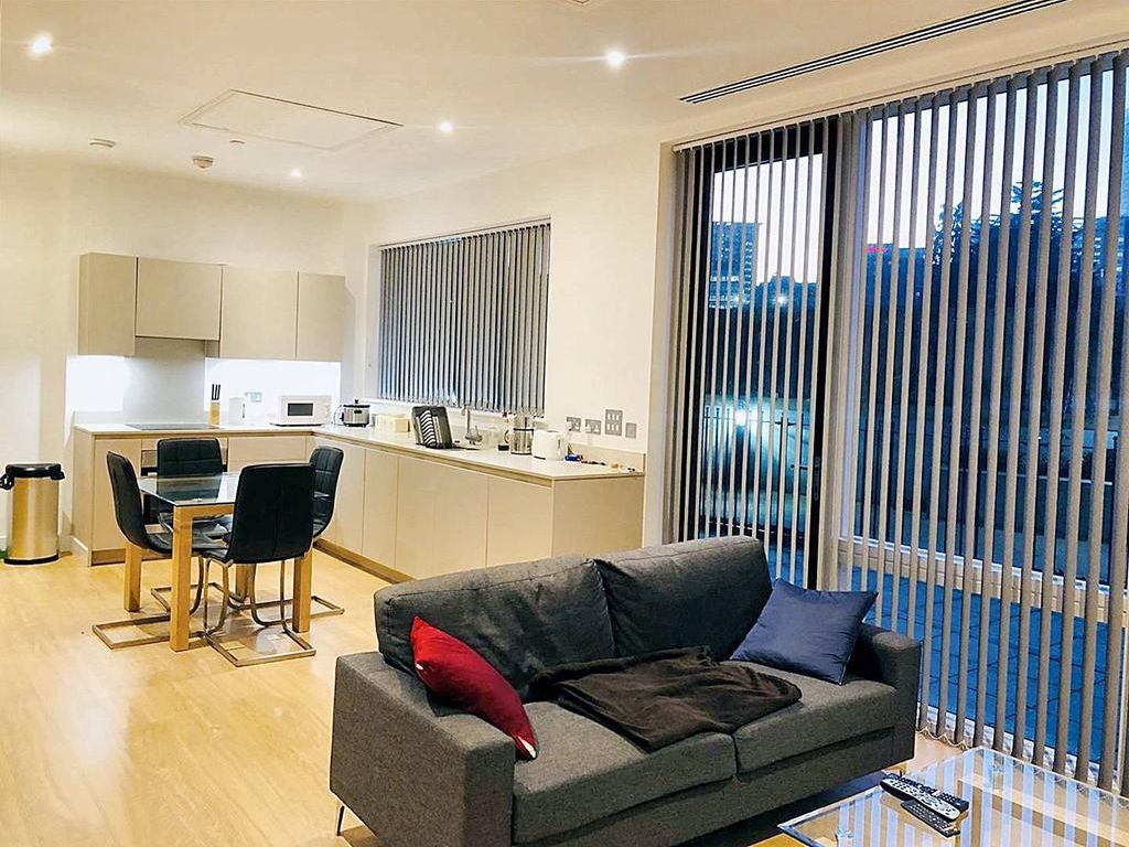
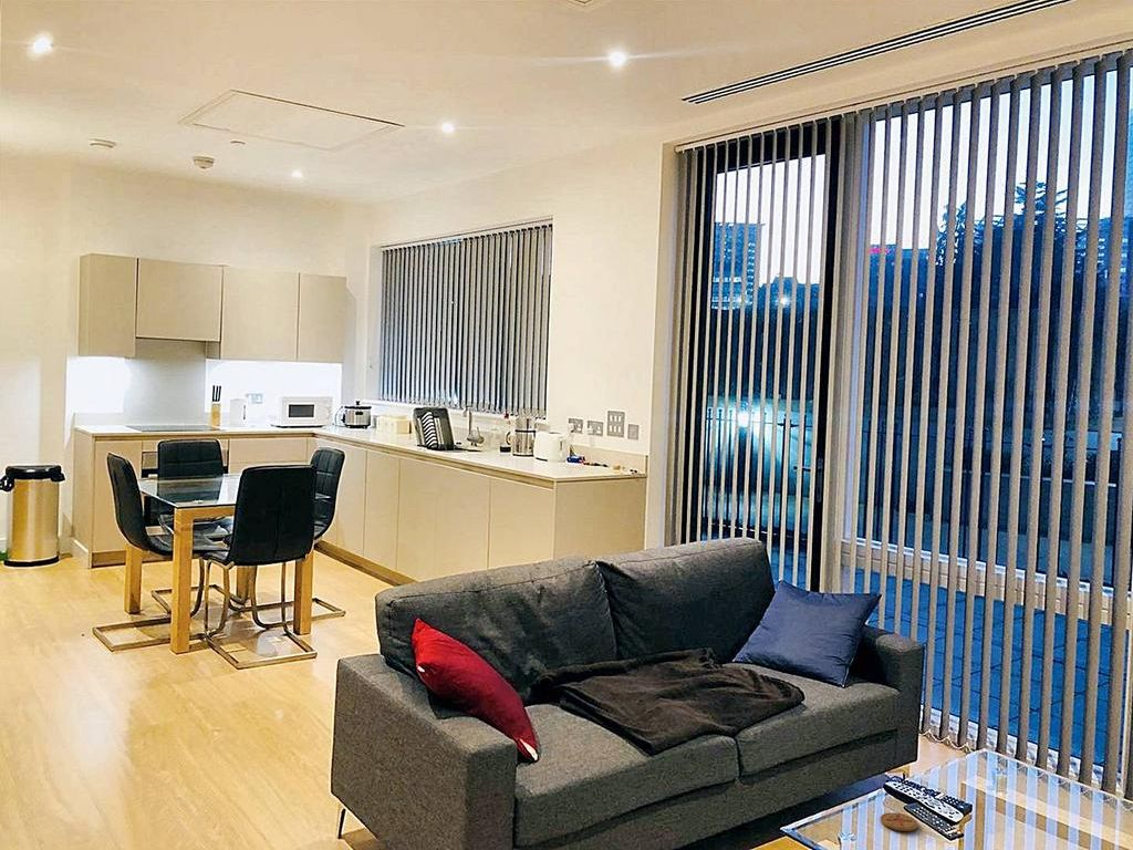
+ coaster (898, 821)
